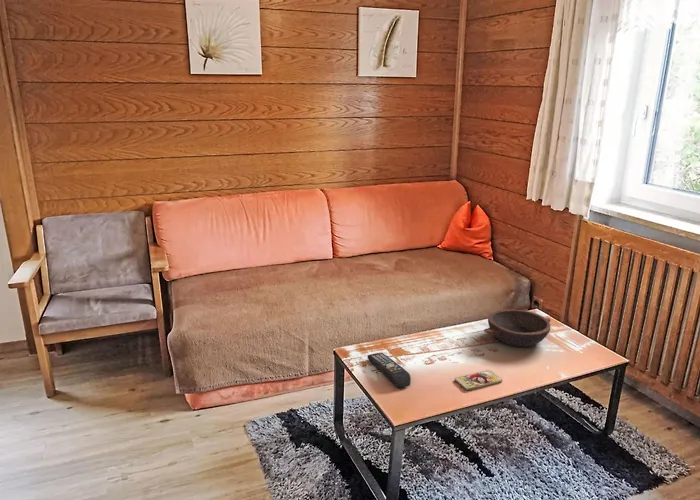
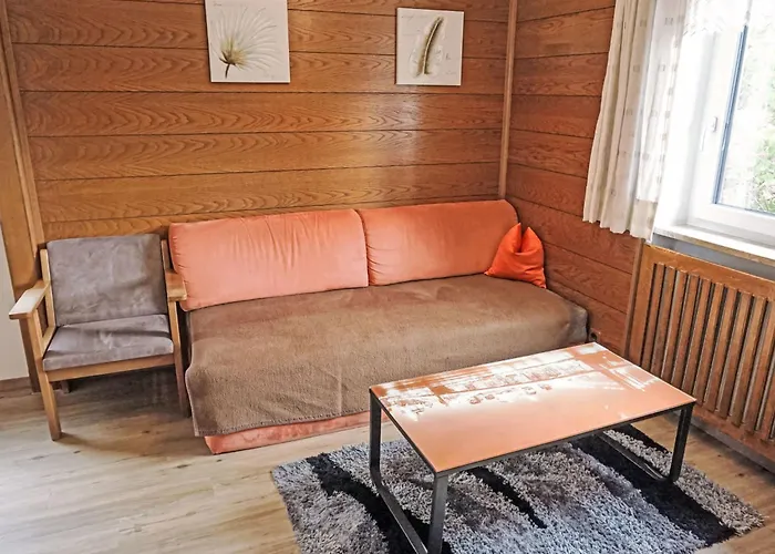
- bowl (517, 330)
- smartphone (478, 379)
- remote control (388, 367)
